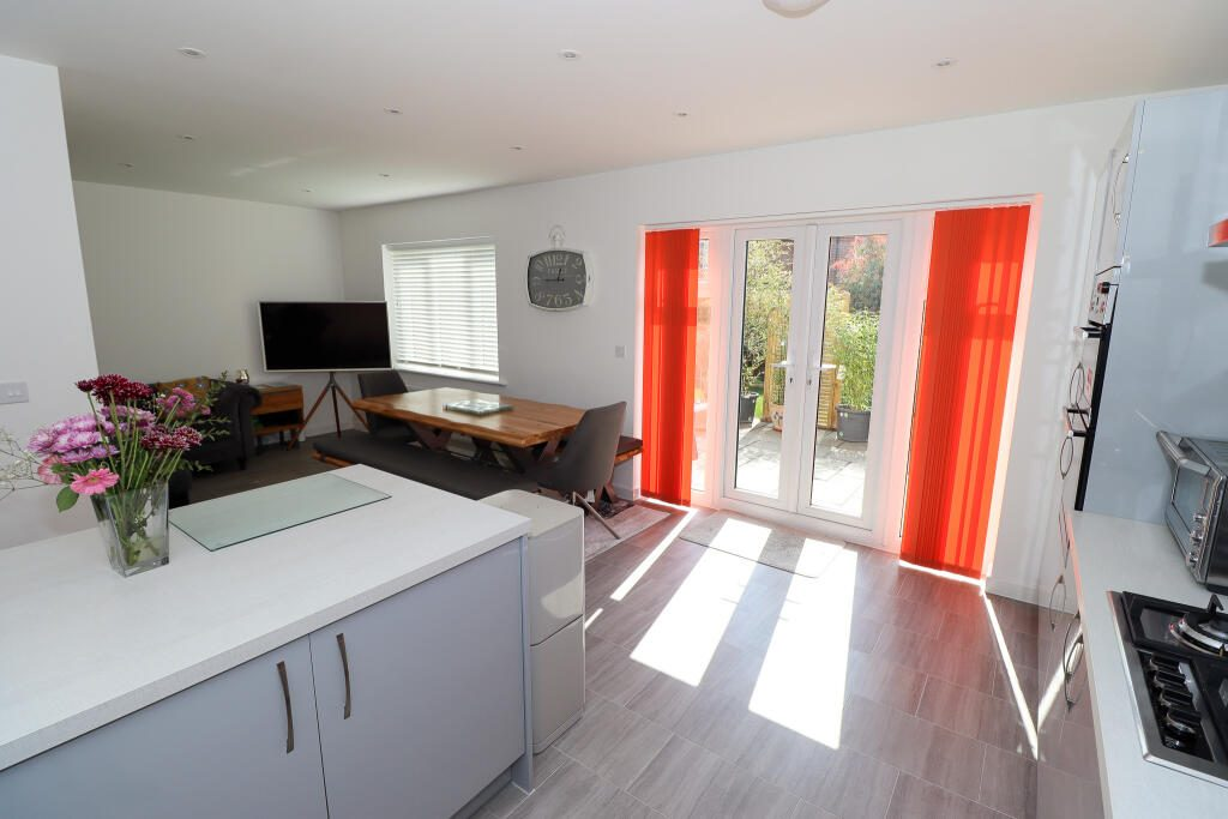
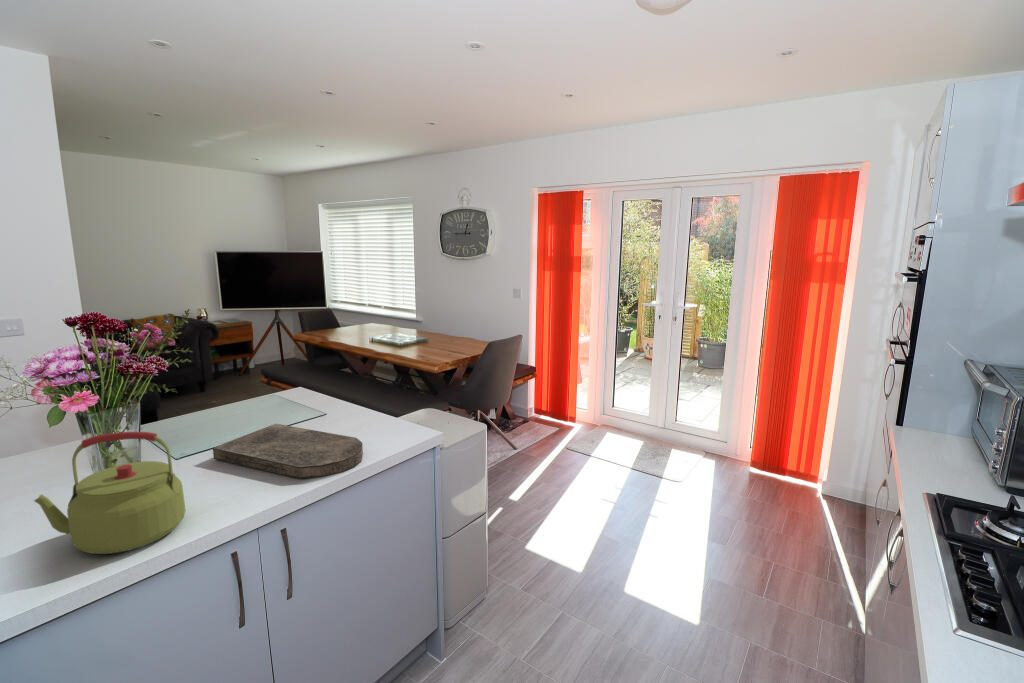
+ cutting board (298, 450)
+ kettle (109, 485)
